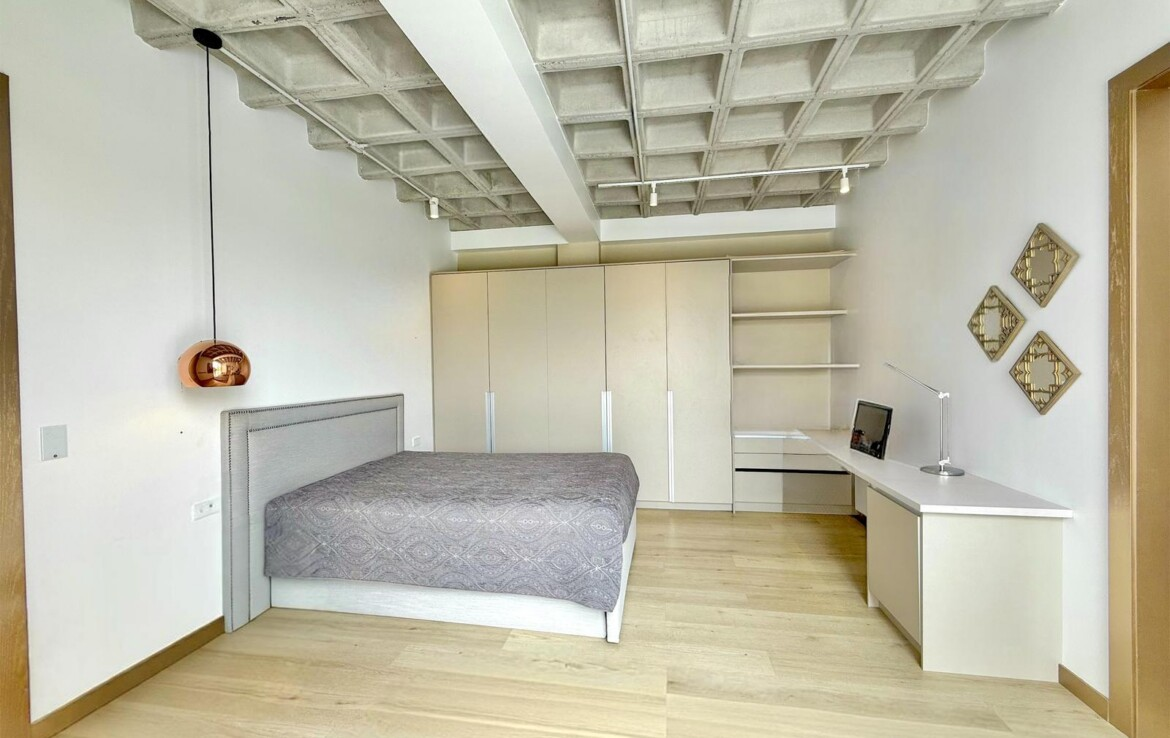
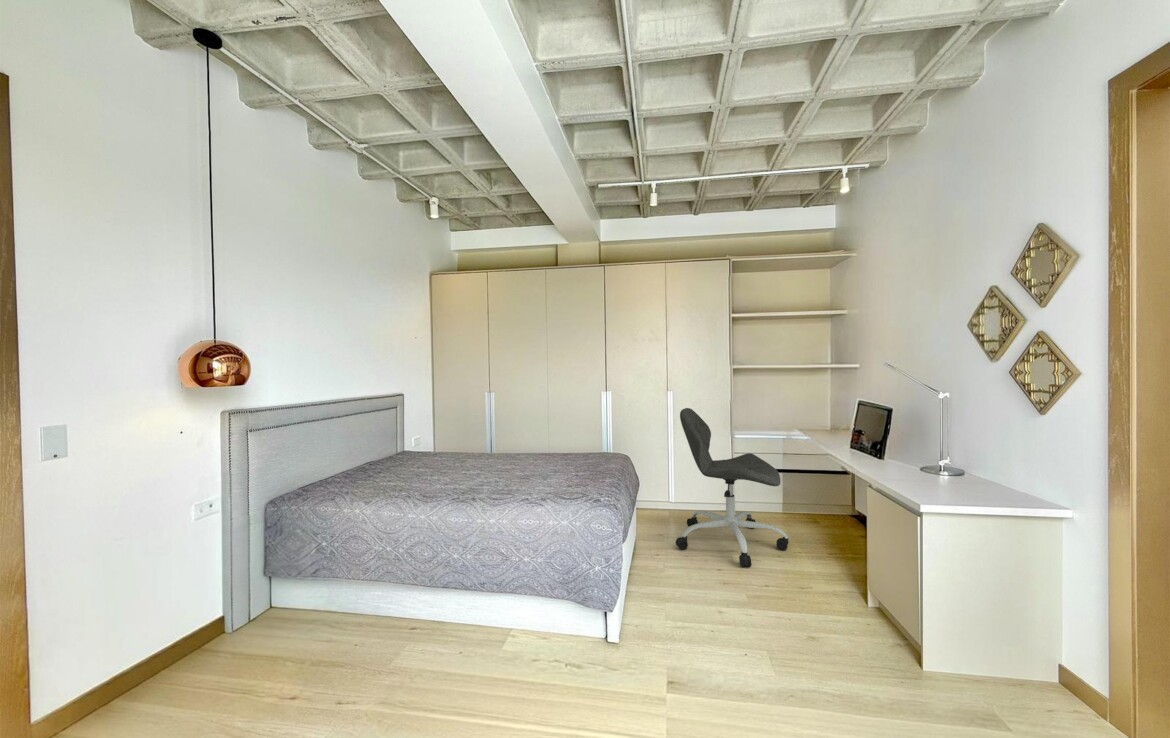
+ office chair (726, 475)
